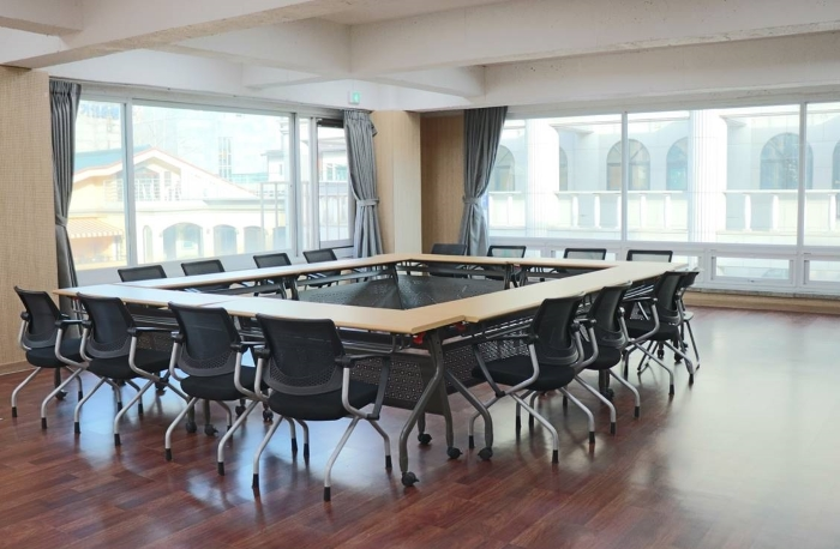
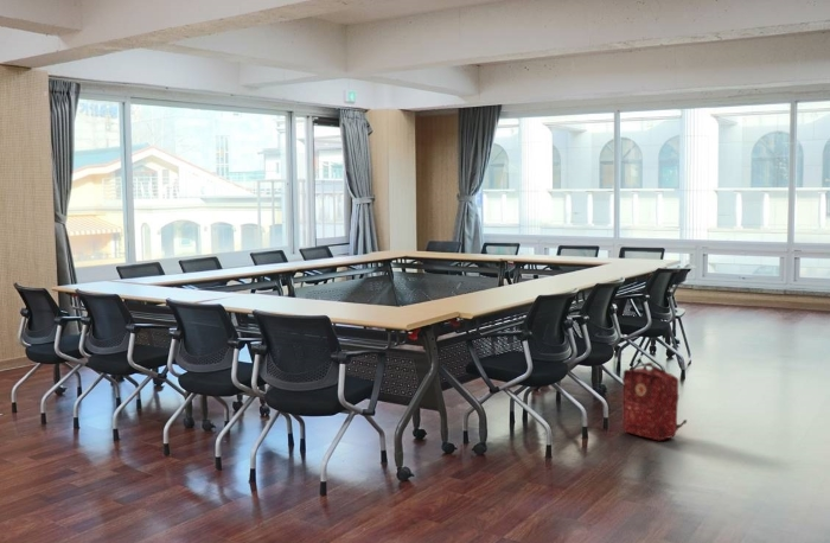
+ backpack (650, 397)
